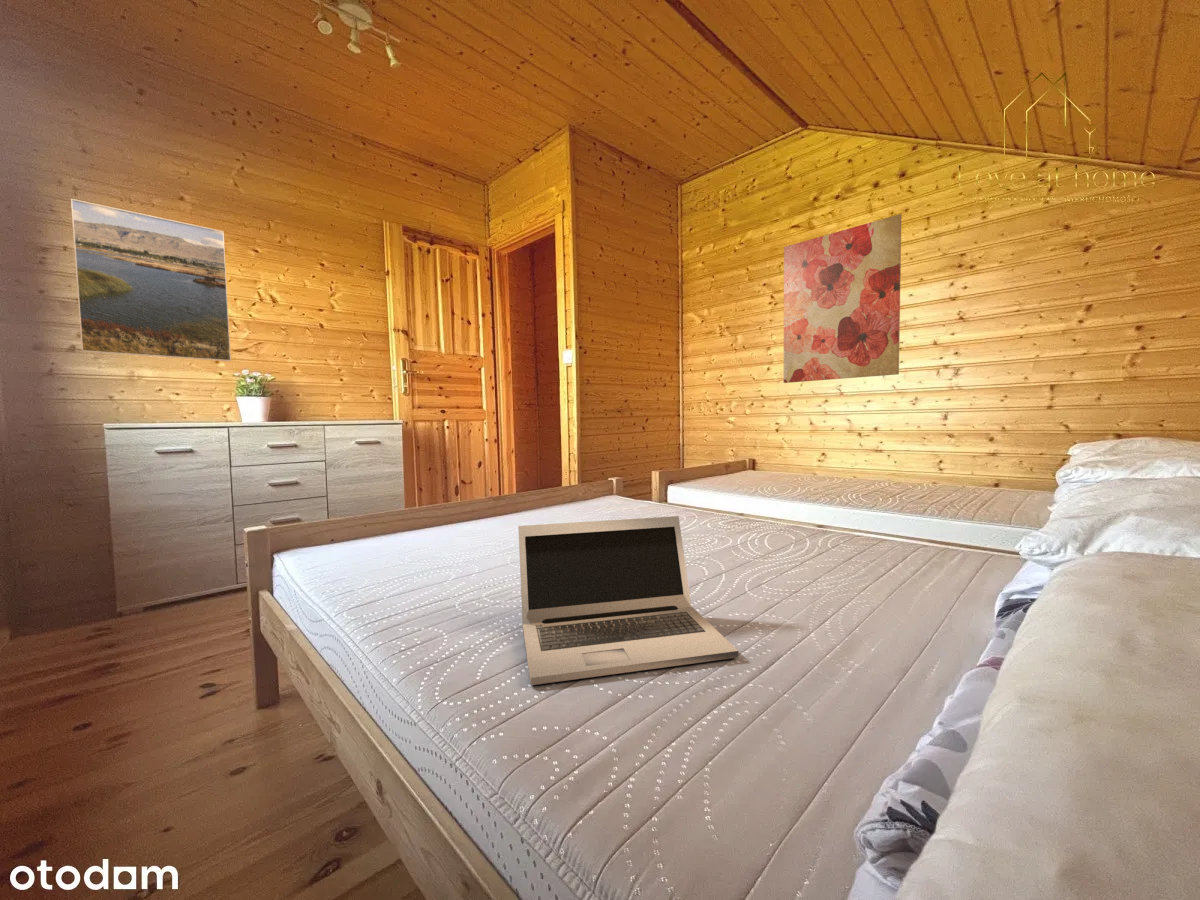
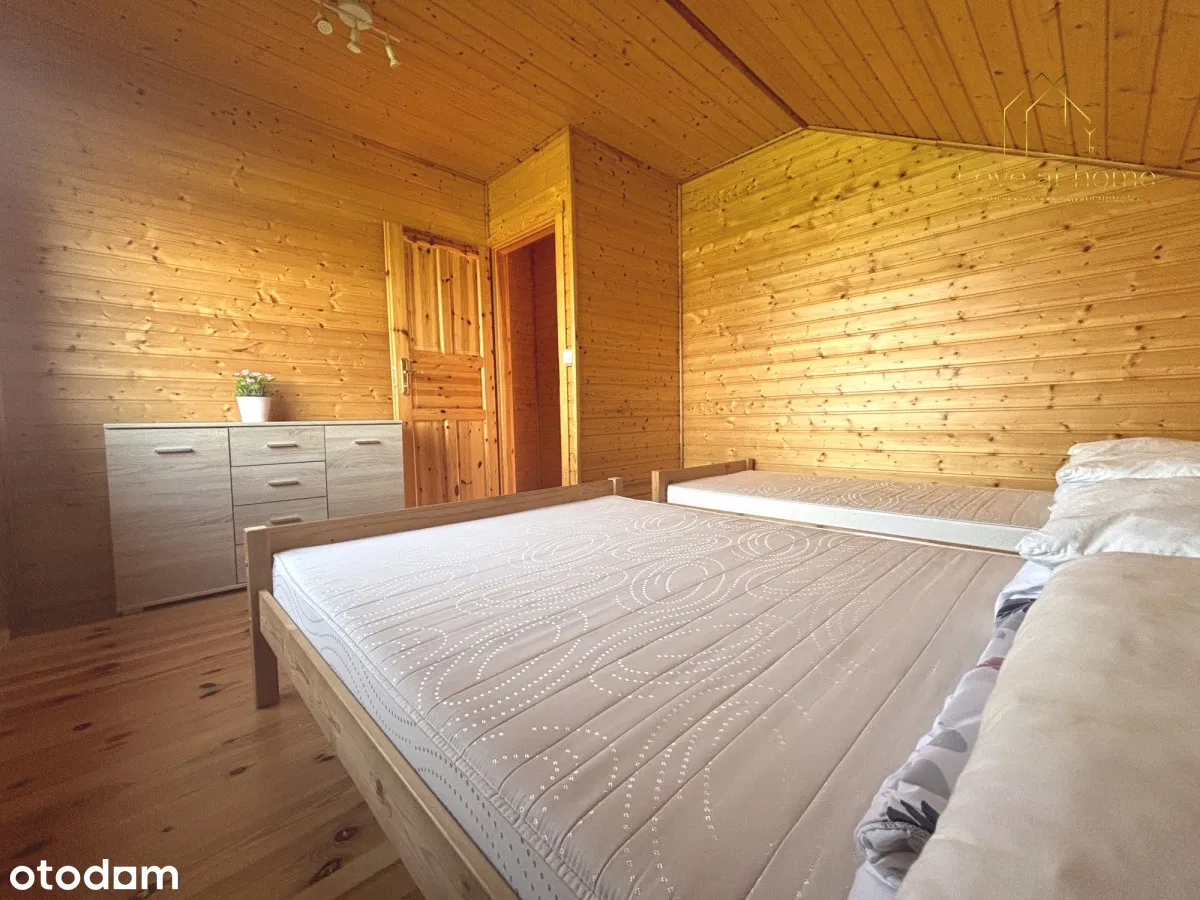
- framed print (157, 287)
- wall art (837, 306)
- laptop (617, 585)
